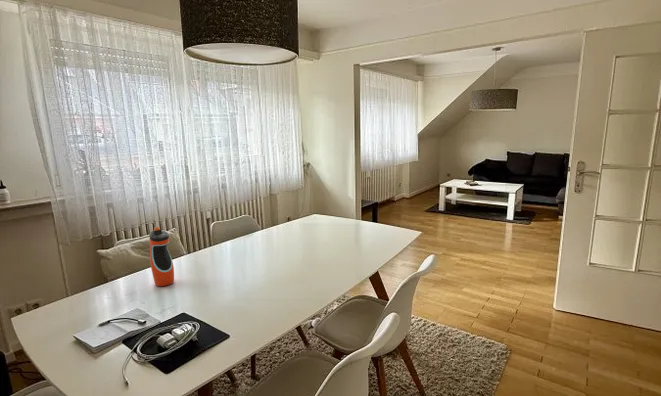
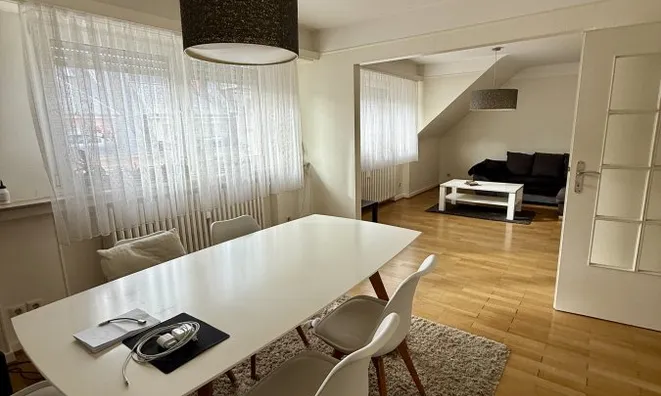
- water bottle (161, 255)
